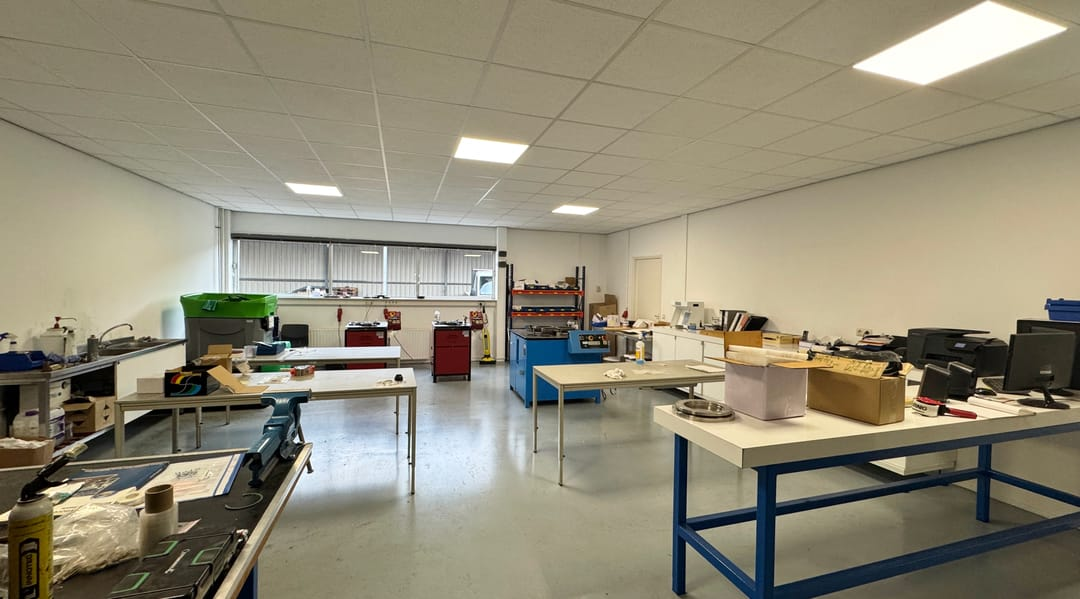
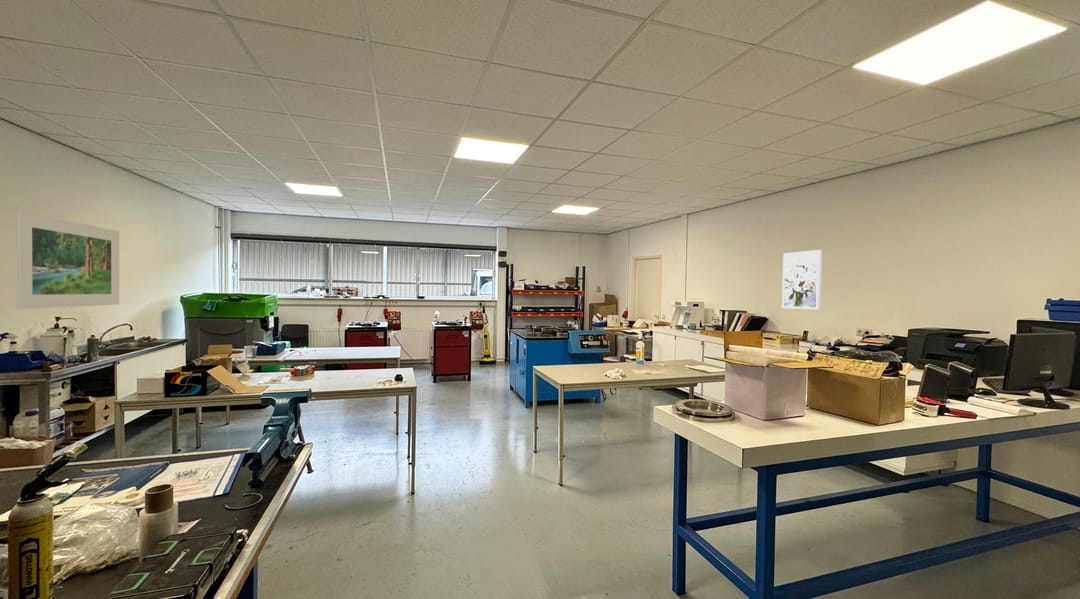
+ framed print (75, 264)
+ wall art (801, 280)
